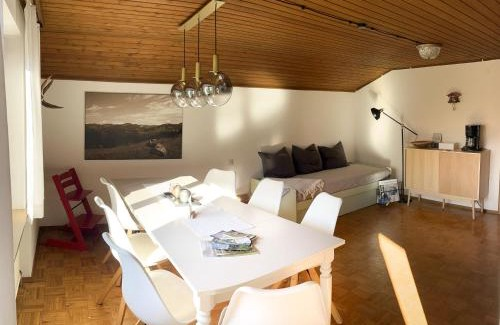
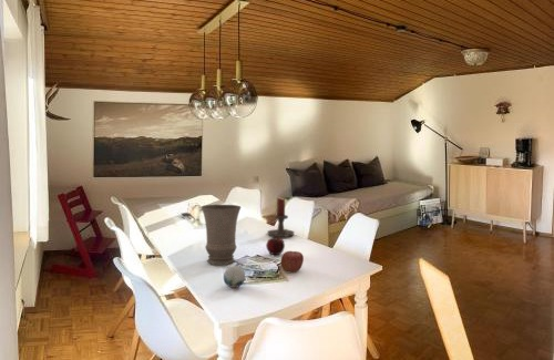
+ vase (220, 234)
+ decorative orb (234, 276)
+ candle holder (281, 216)
+ fruit (275, 246)
+ apple (291, 261)
